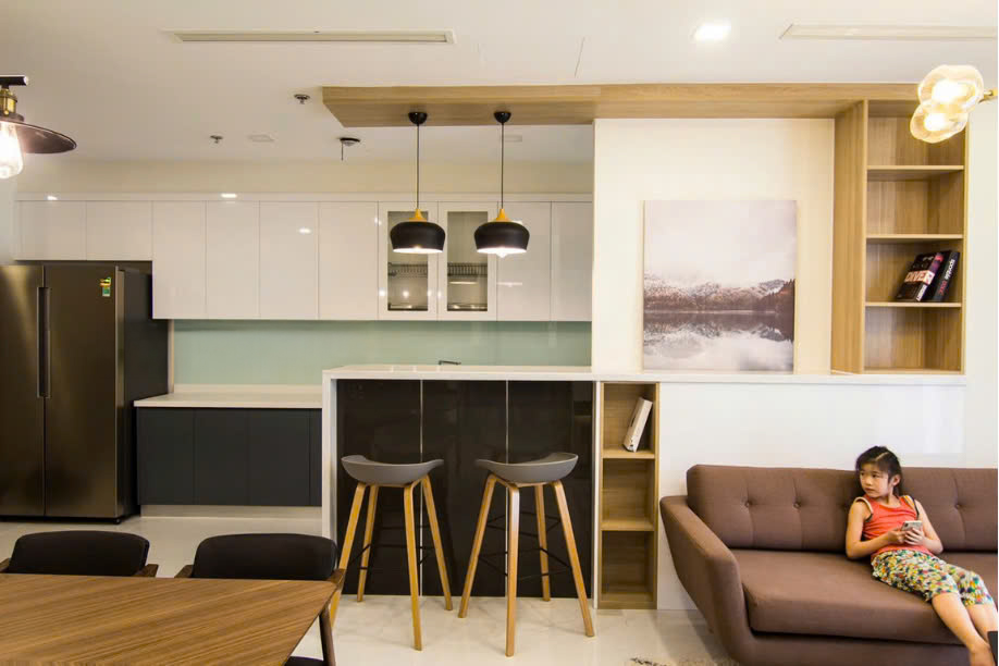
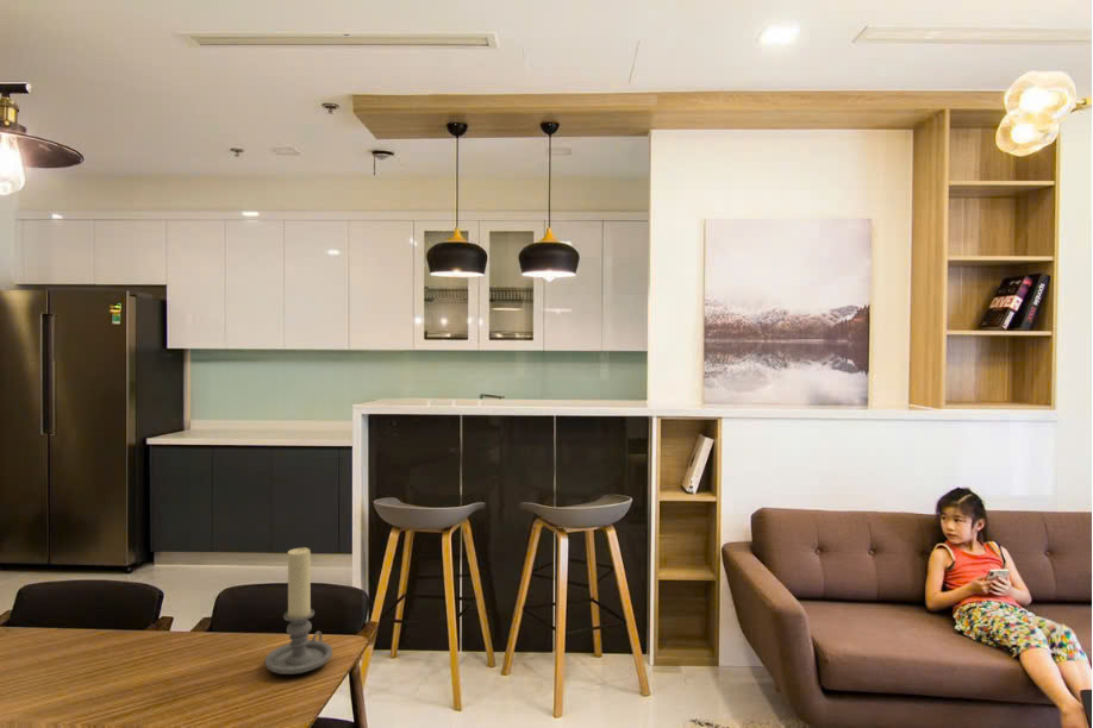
+ candle holder (302, 603)
